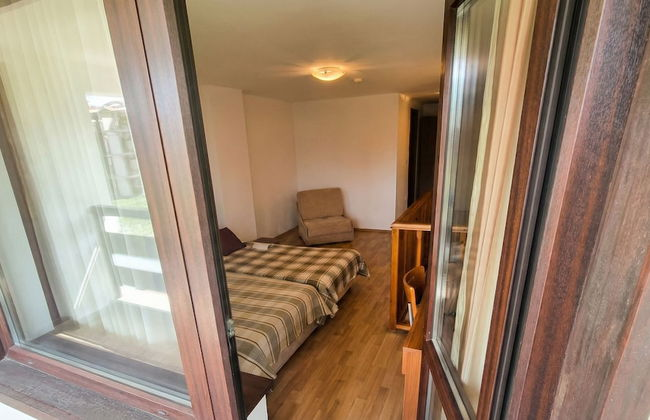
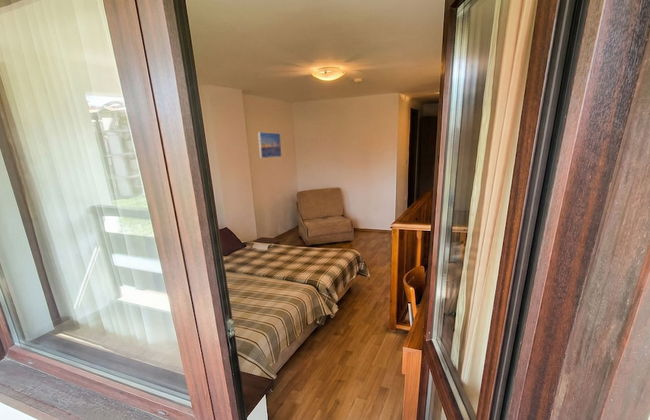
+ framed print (270, 145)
